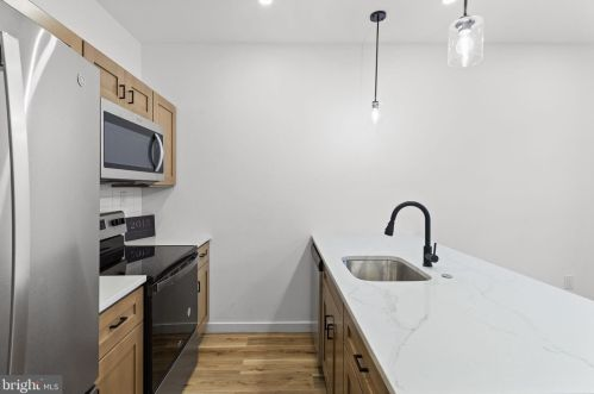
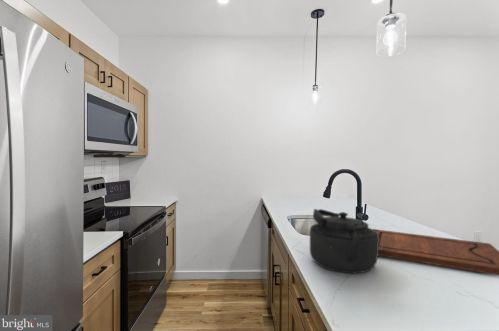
+ kettle (342, 238)
+ cutting board (429, 248)
